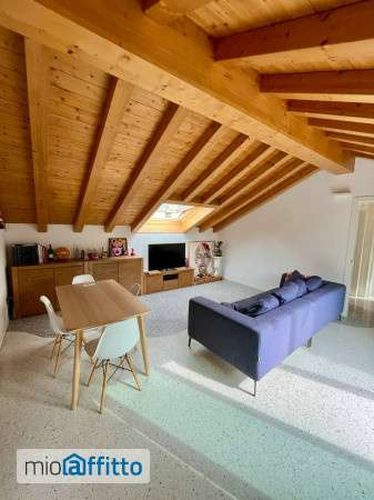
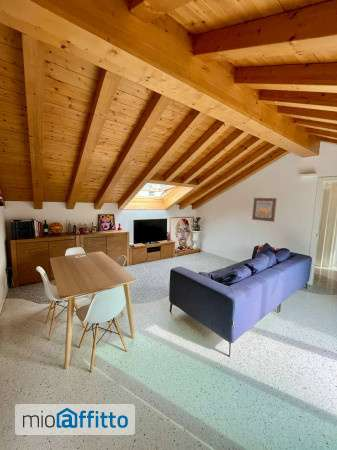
+ wall art (263, 209)
